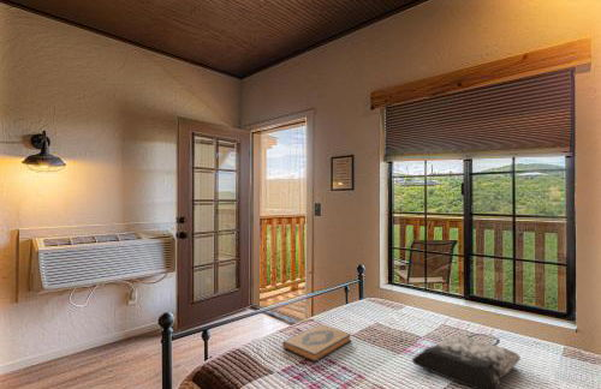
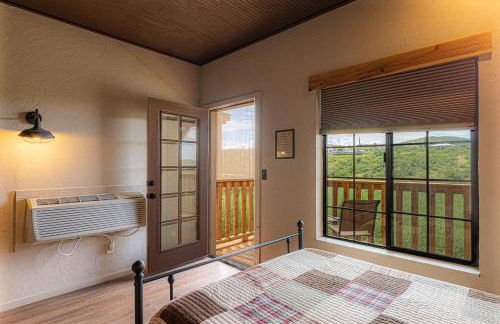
- hardback book (317, 341)
- tote bag (472, 353)
